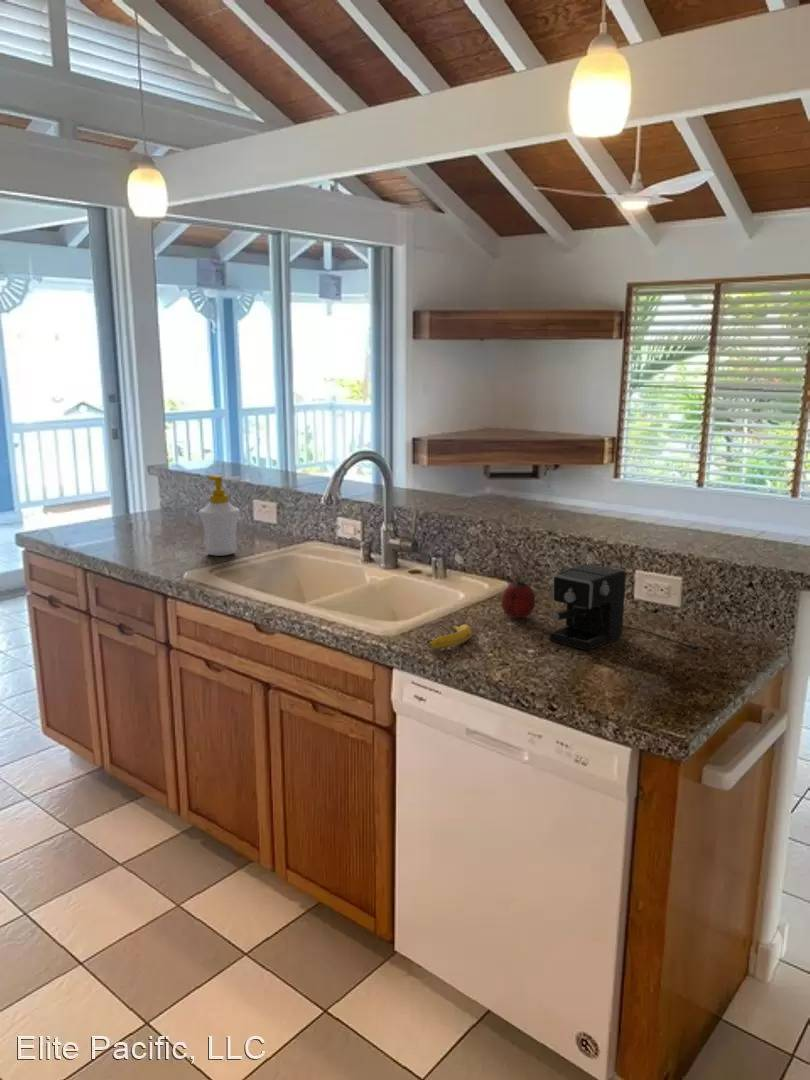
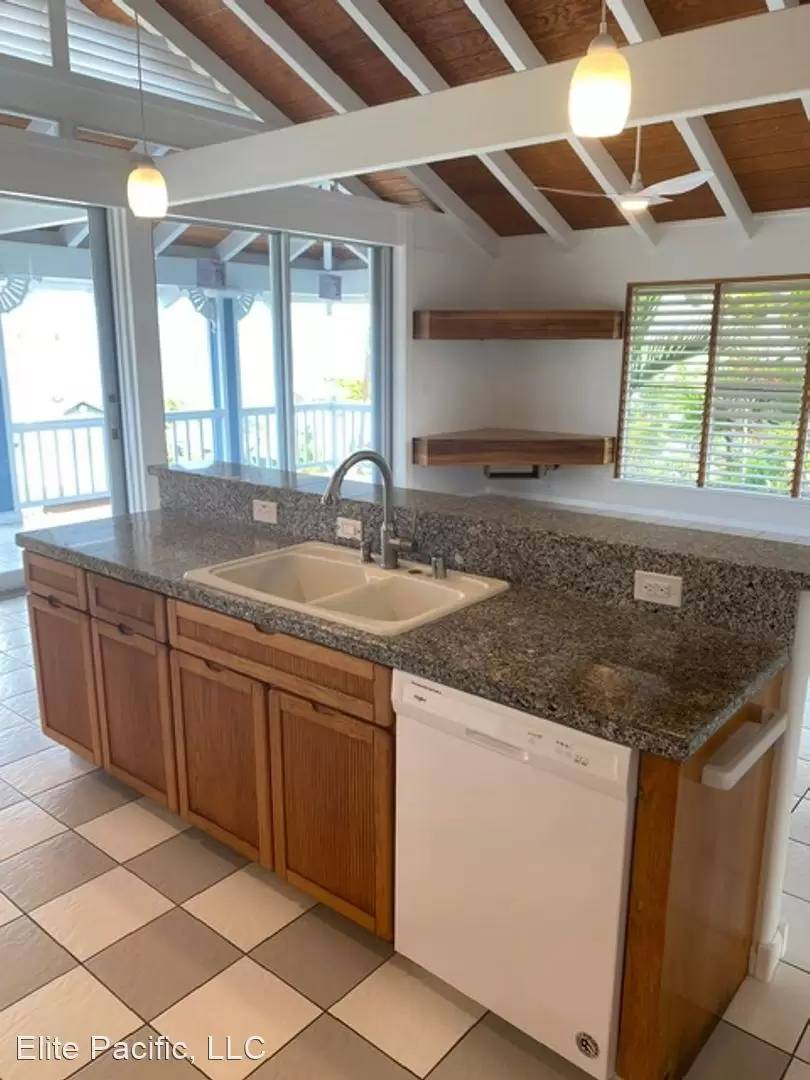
- soap bottle (219, 515)
- coffee maker (622, 611)
- banana (449, 634)
- fruit (520, 596)
